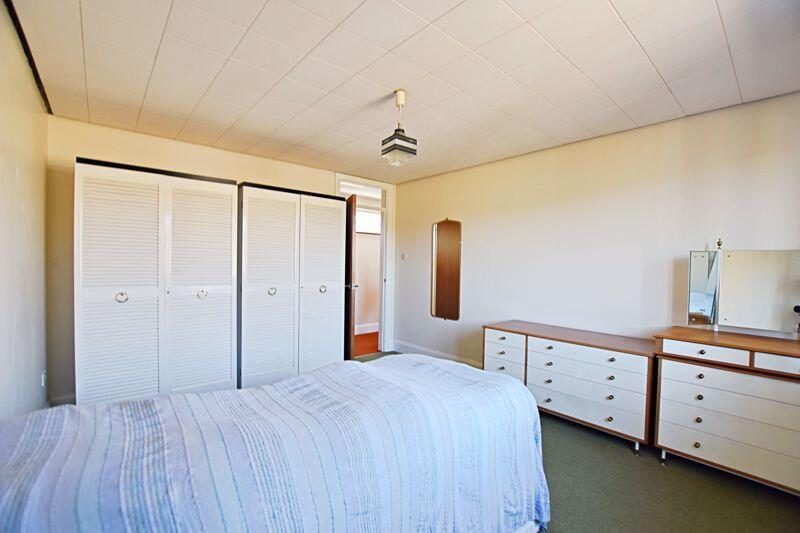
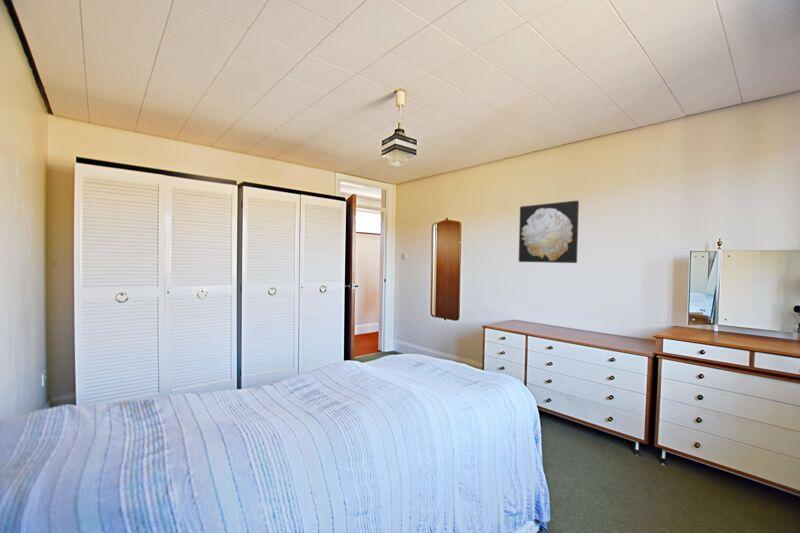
+ wall art (547, 233)
